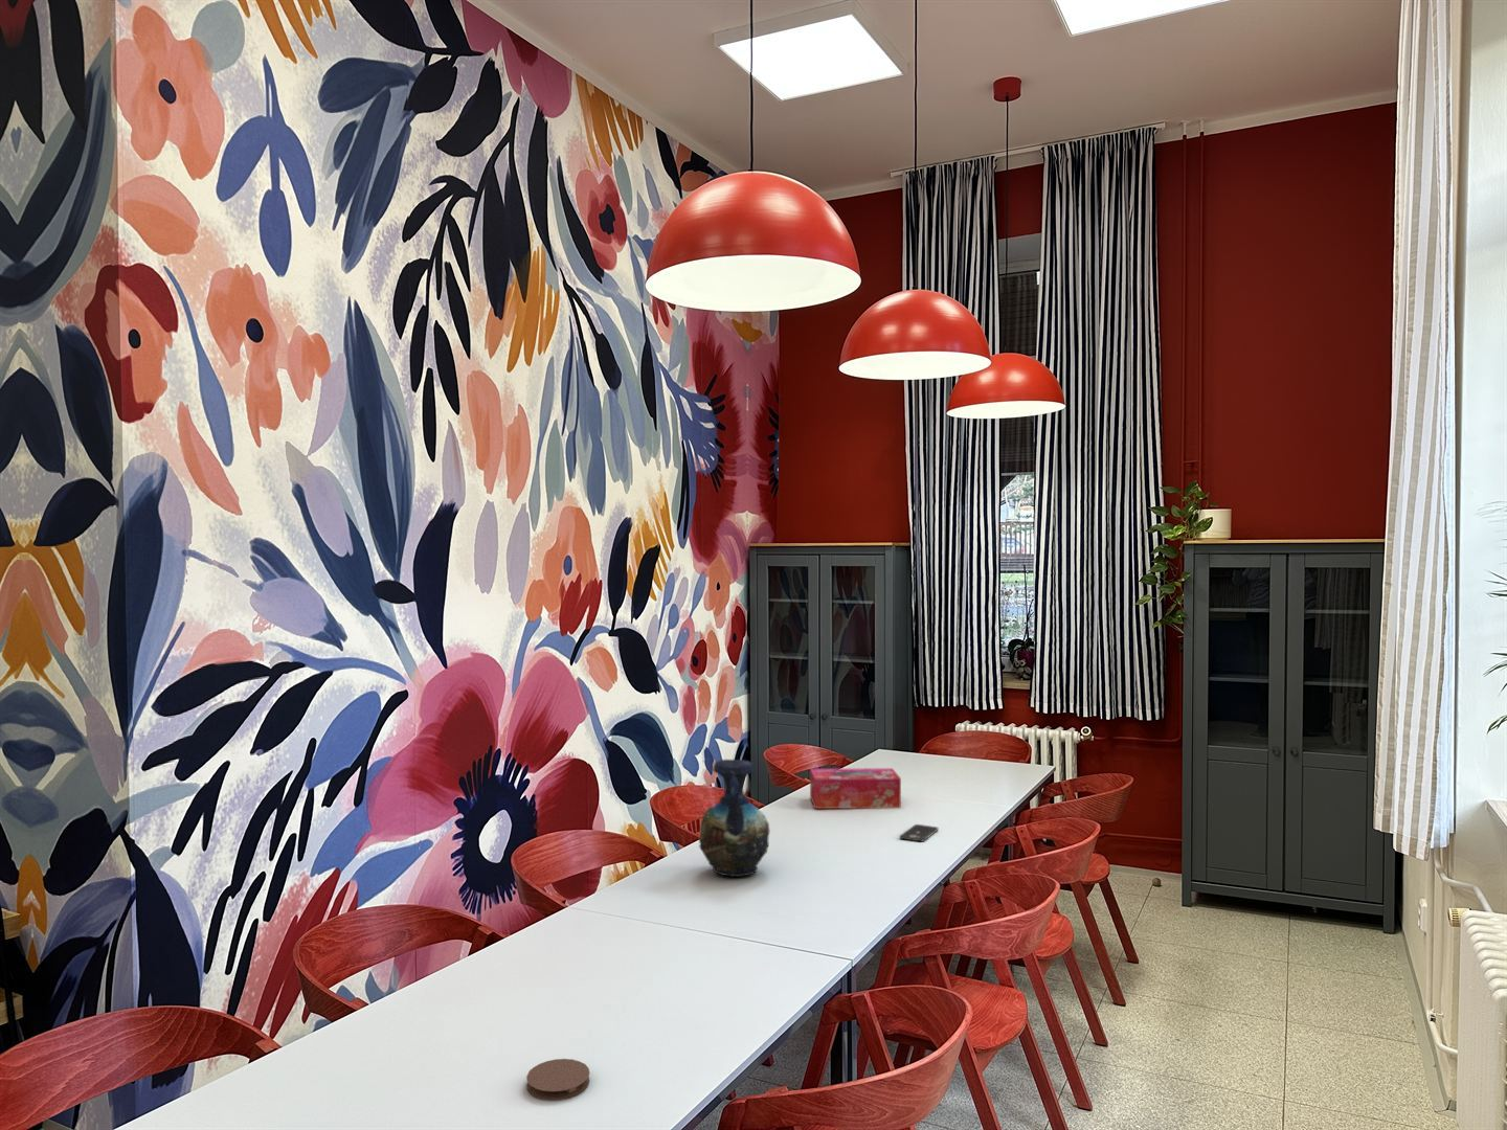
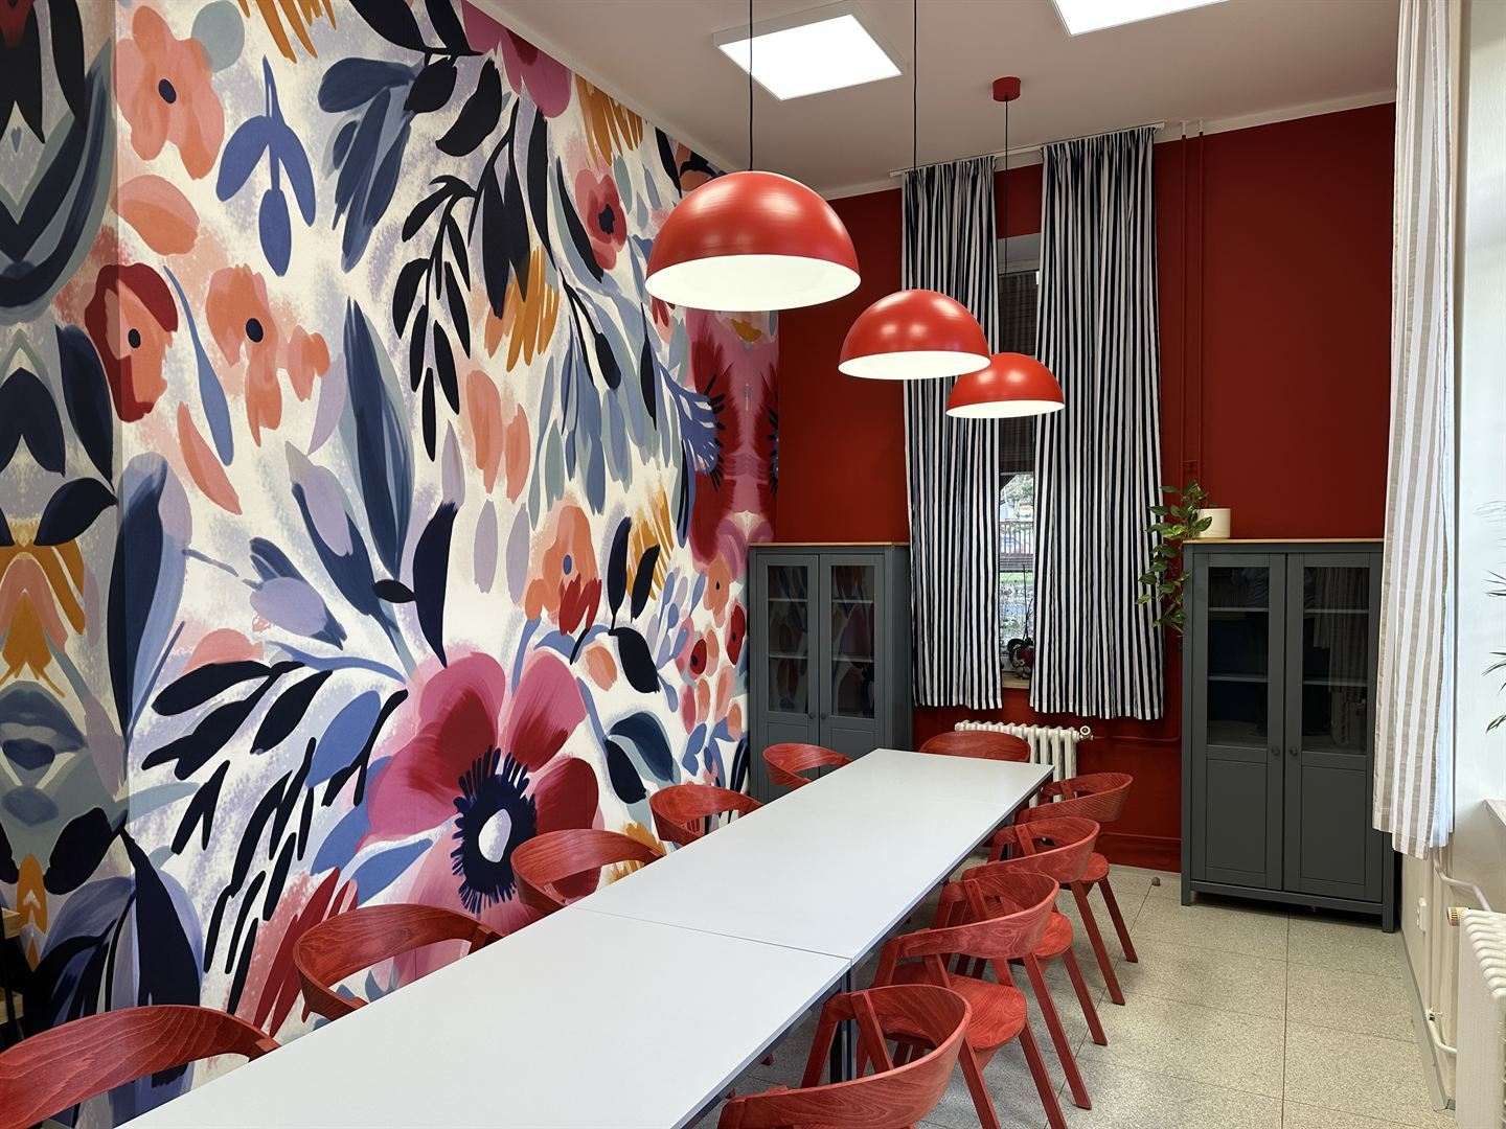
- tissue box (854, 788)
- coaster (558, 1079)
- smartphone (918, 832)
- vase (733, 817)
